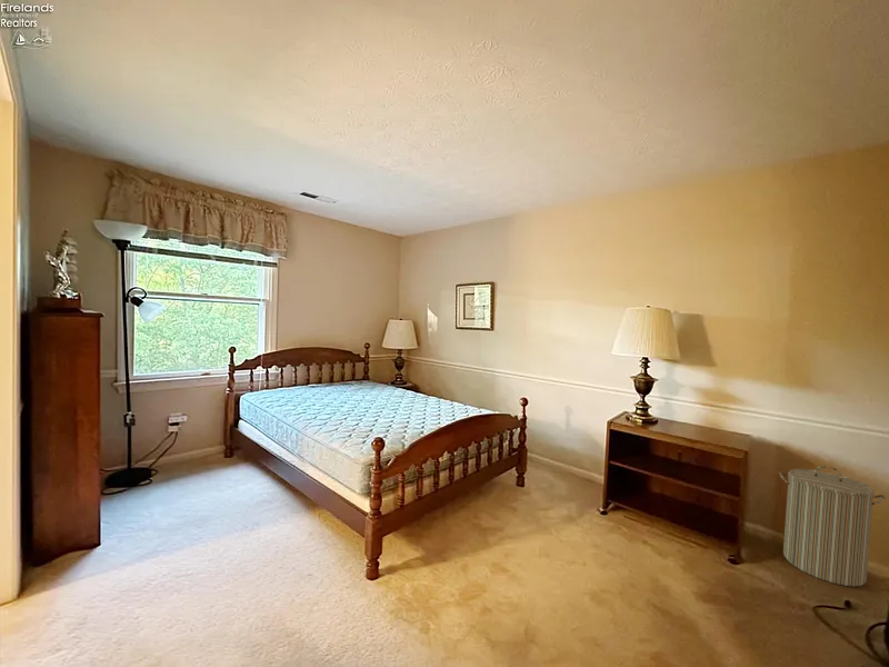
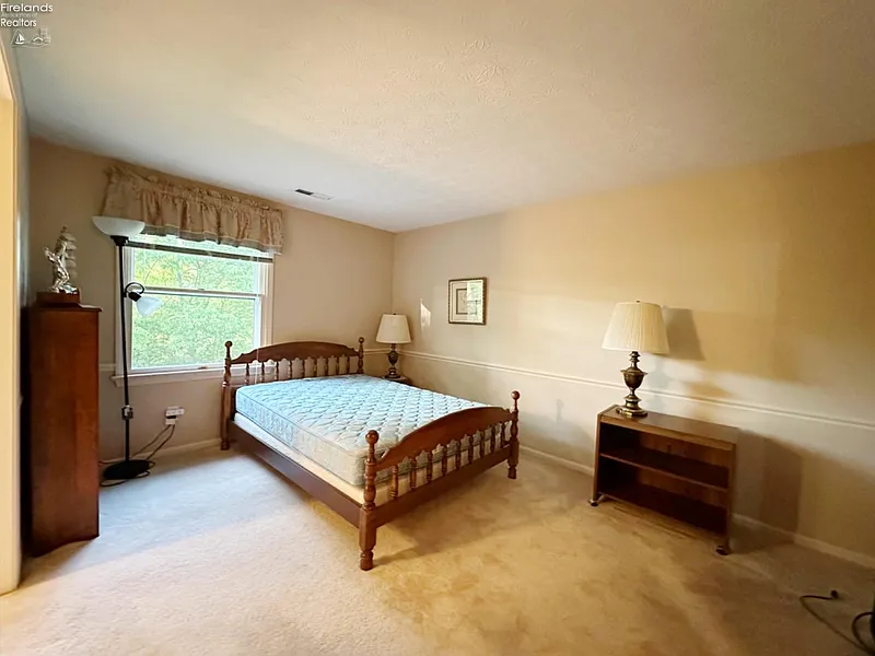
- laundry hamper (826, 516)
